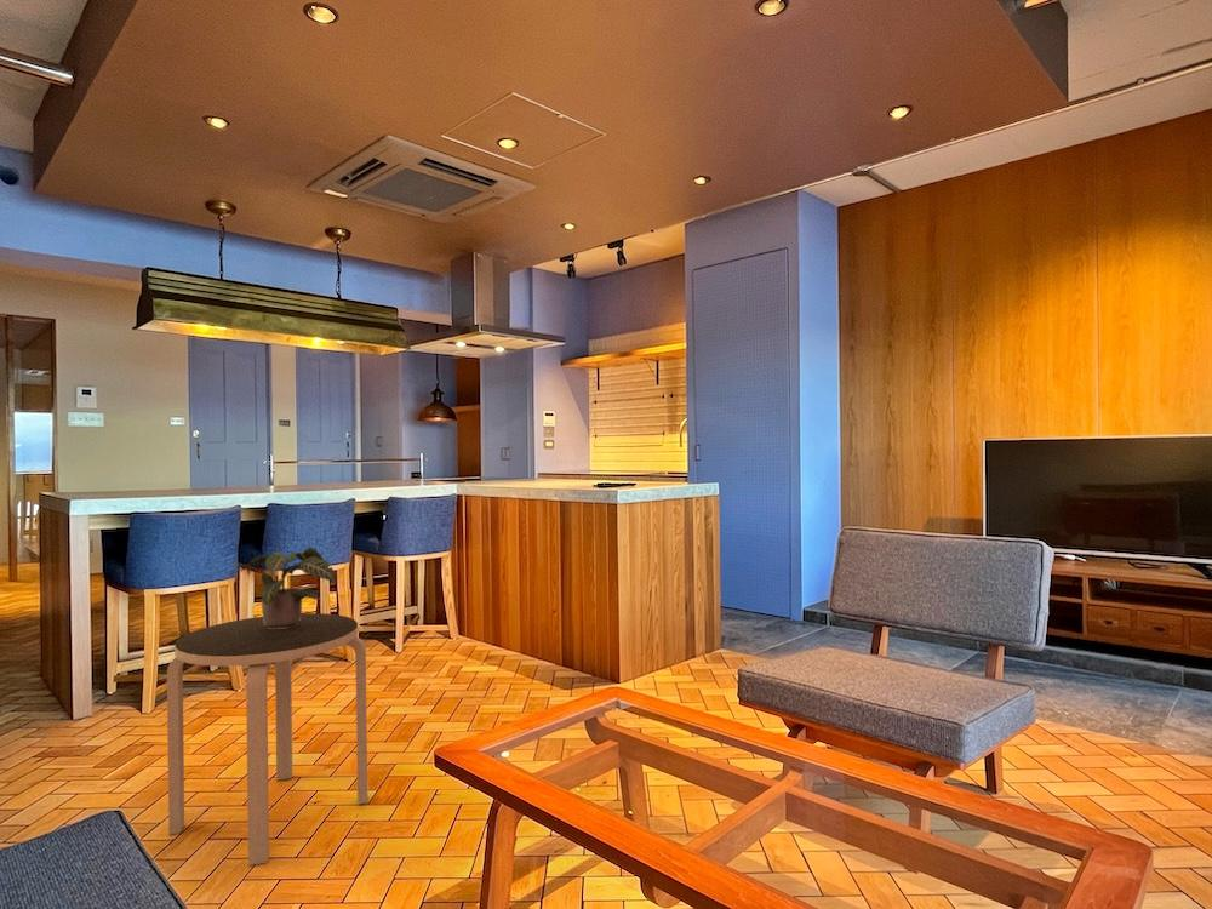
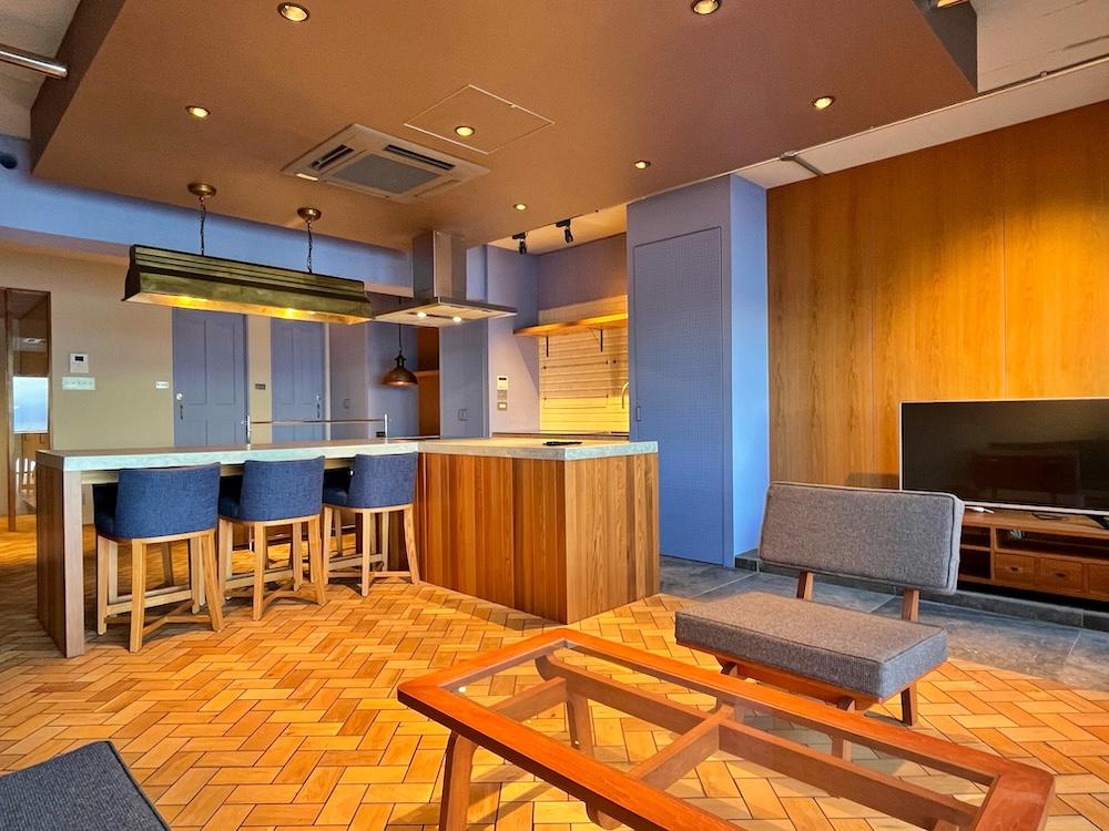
- side table (276, 722)
- potted plant (287, 588)
